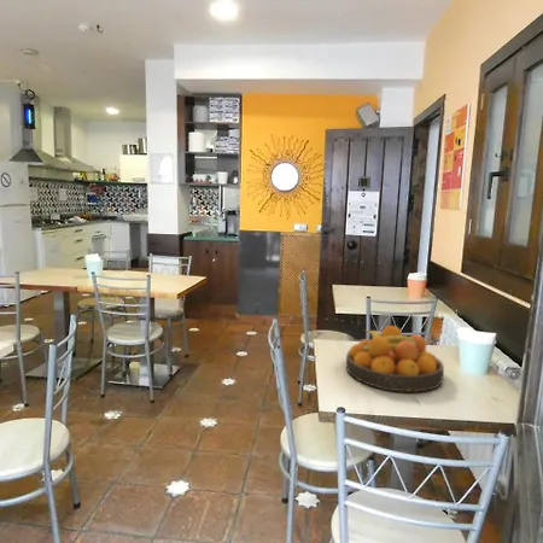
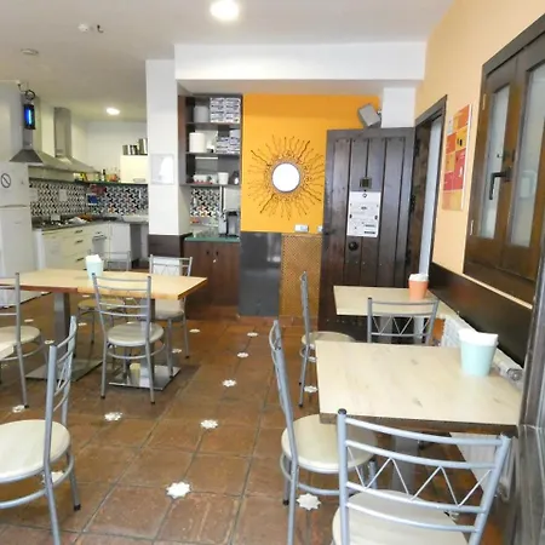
- fruit bowl (393, 352)
